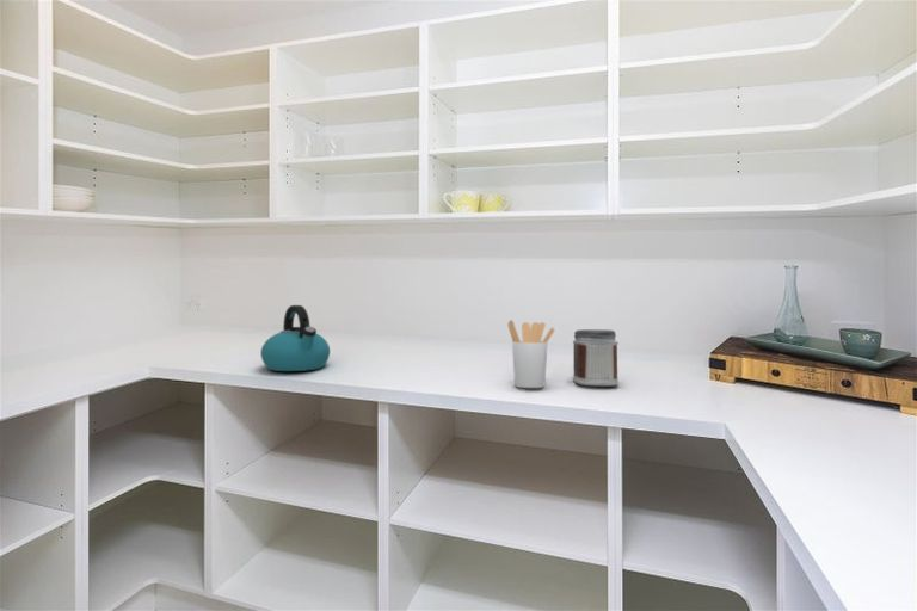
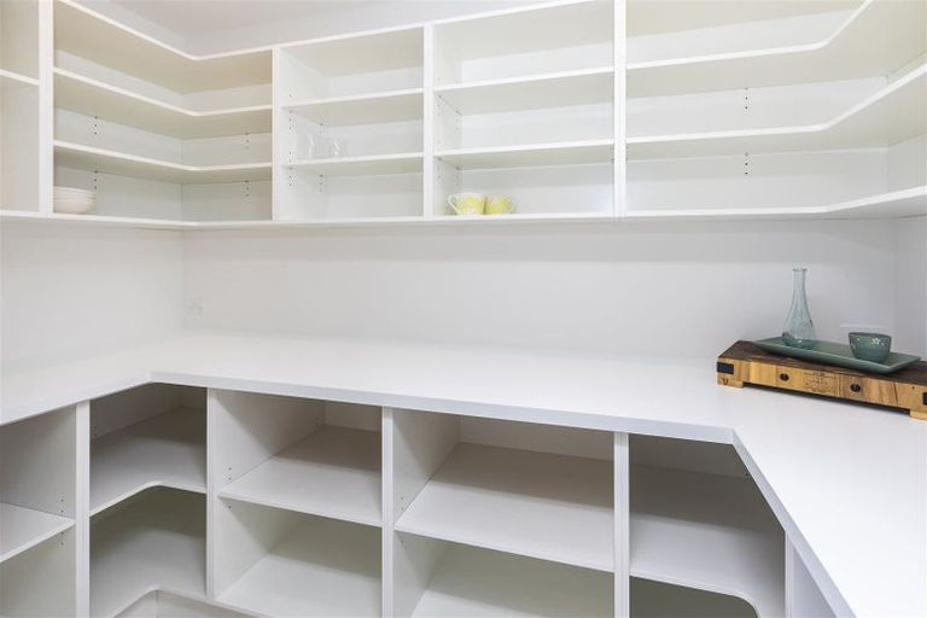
- kettle (297, 337)
- jar (595, 356)
- utensil holder (530, 351)
